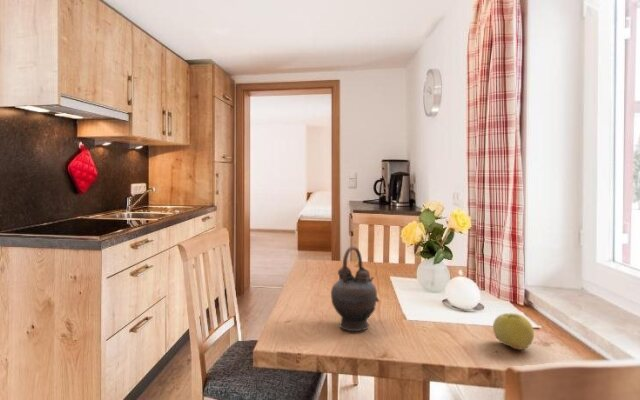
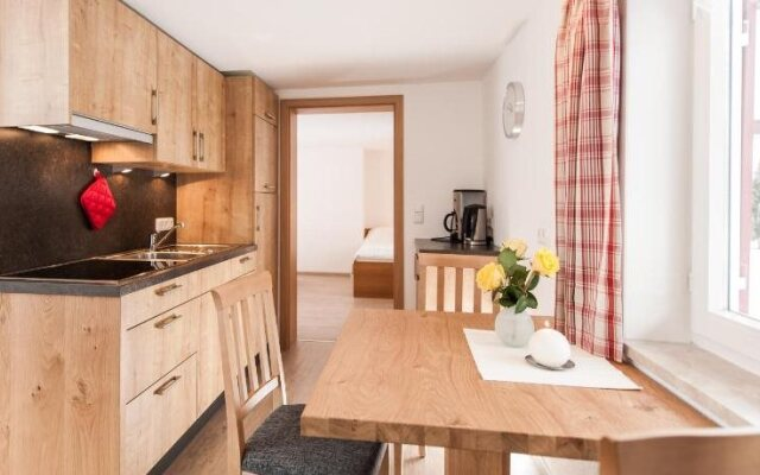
- apple (513, 330)
- teapot (357, 285)
